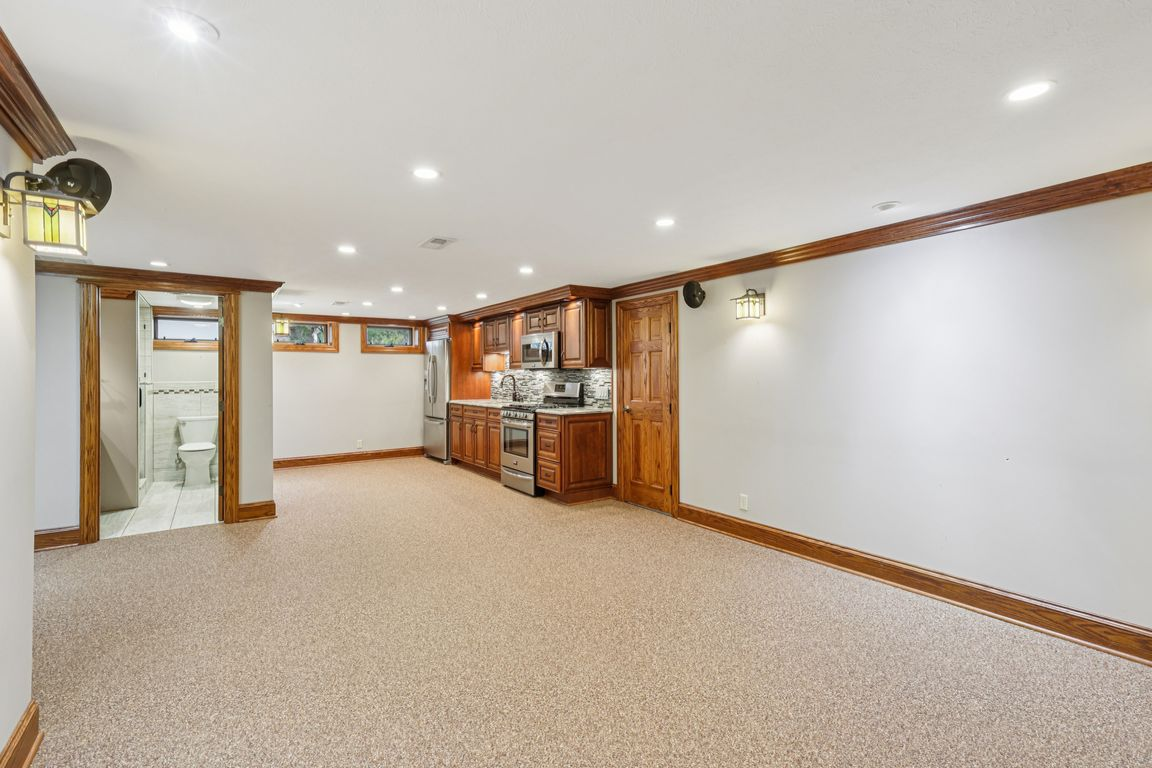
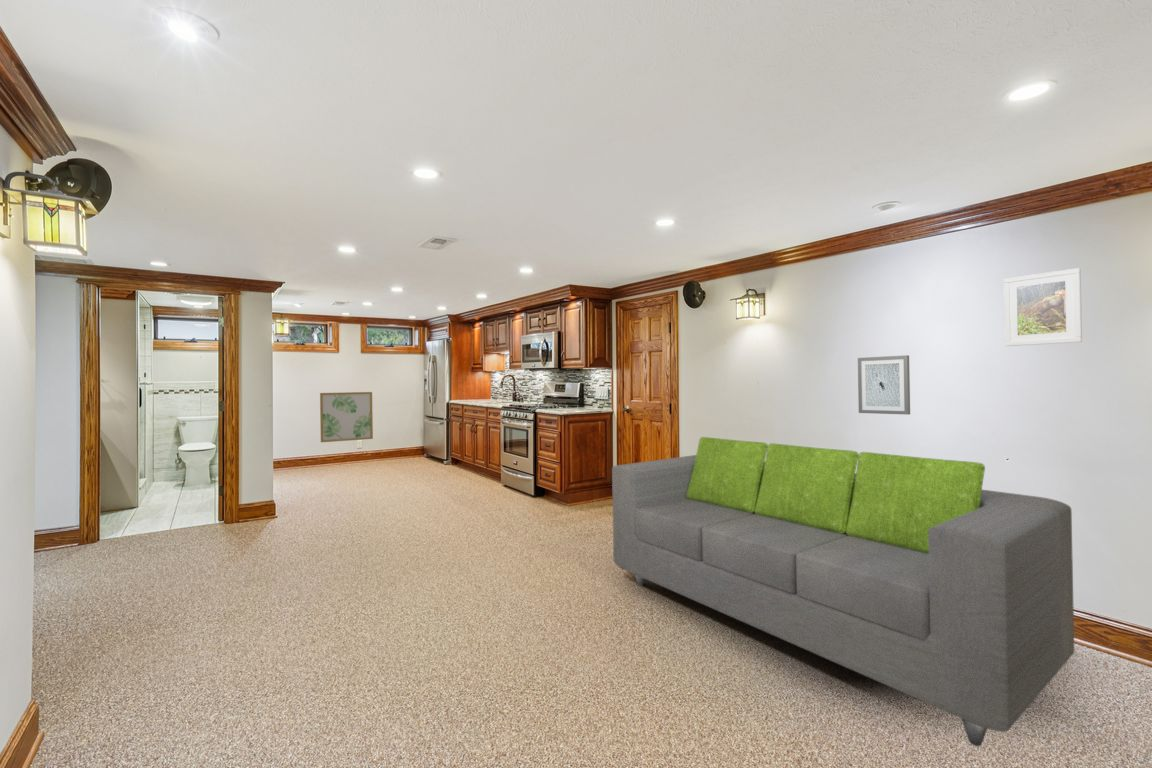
+ sofa (791, 538)
+ wall art (347, 416)
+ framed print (1041, 309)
+ wall art (883, 385)
